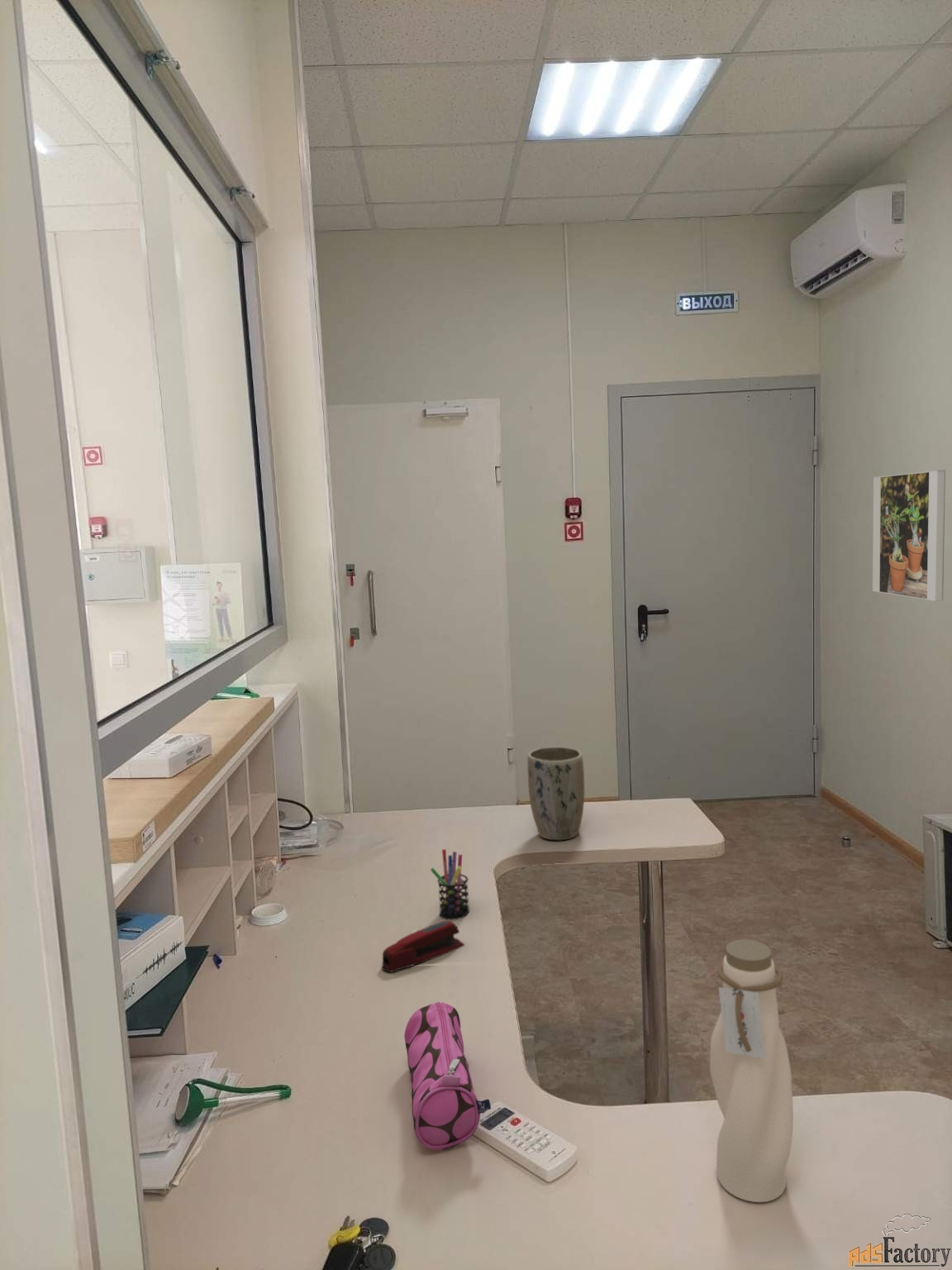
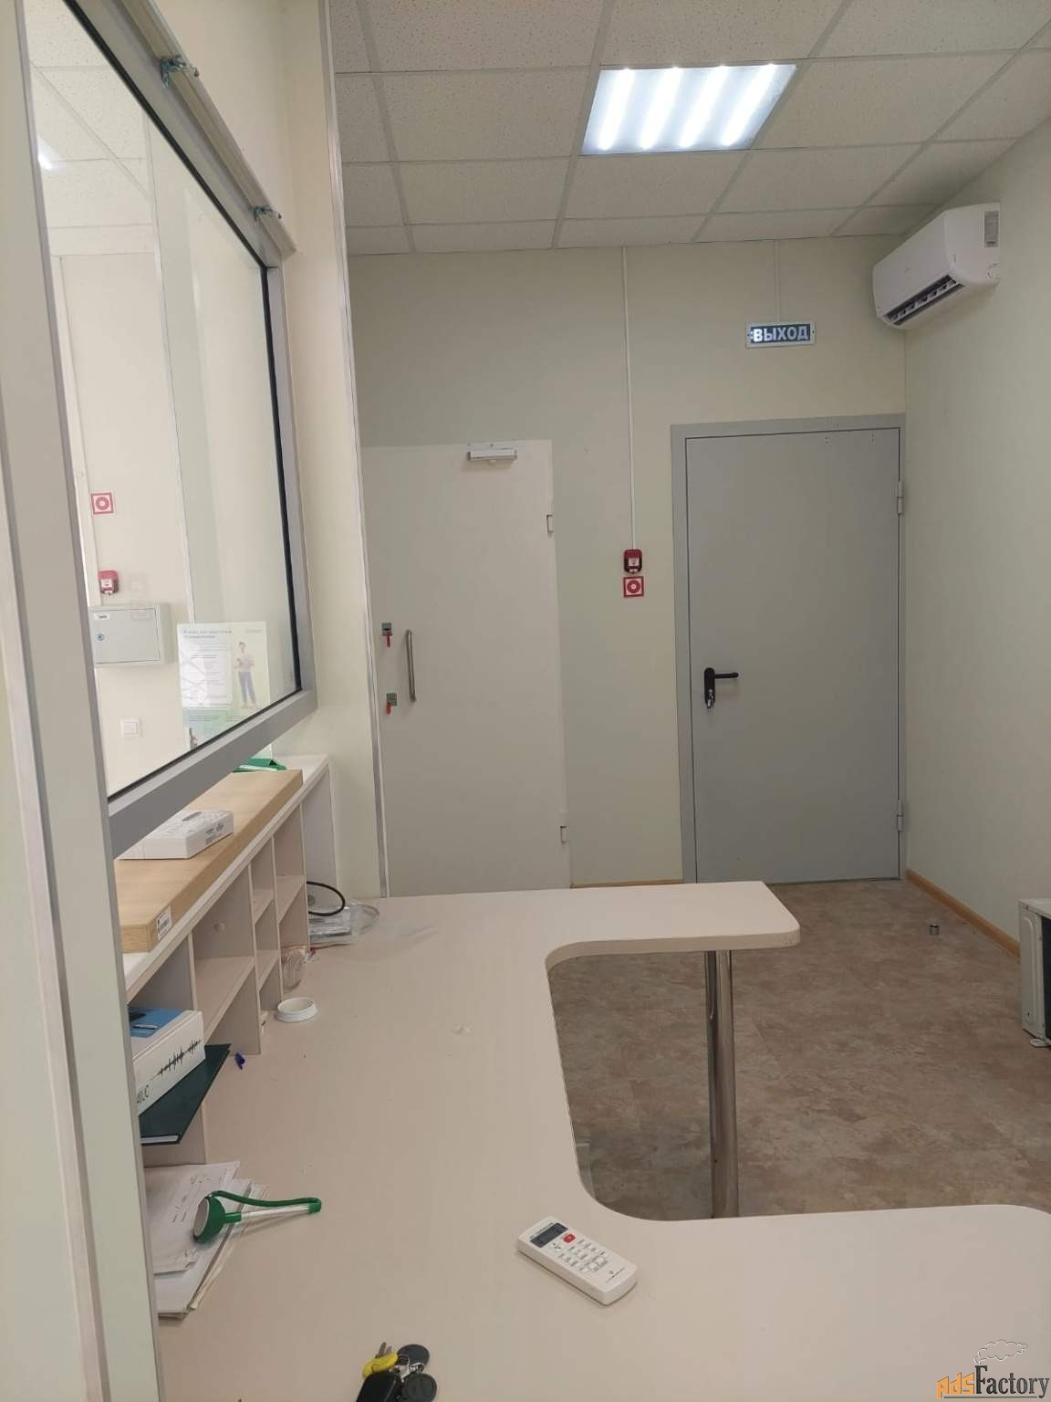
- plant pot (556, 793)
- stapler (422, 943)
- pen holder (449, 884)
- pencil case (440, 1066)
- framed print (906, 535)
- water bottle (751, 1069)
